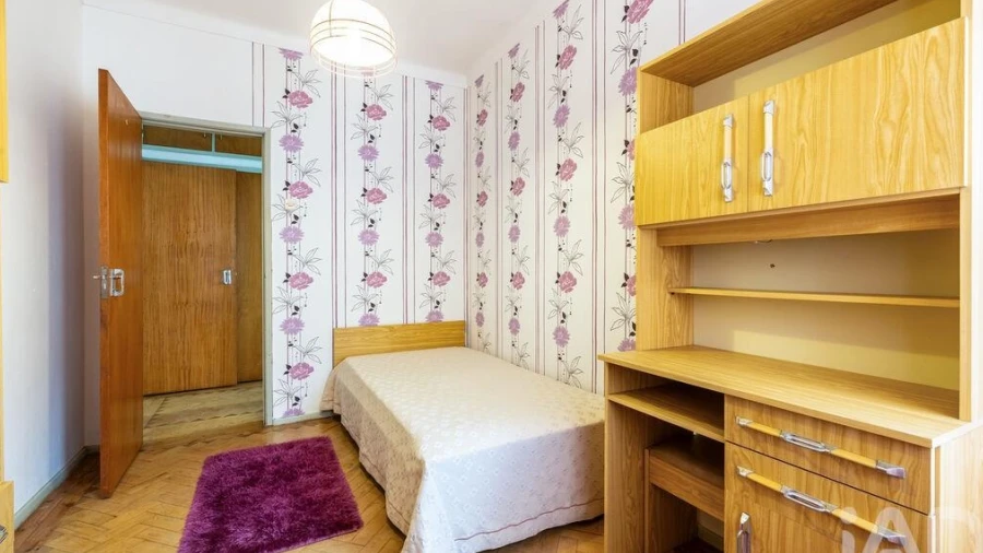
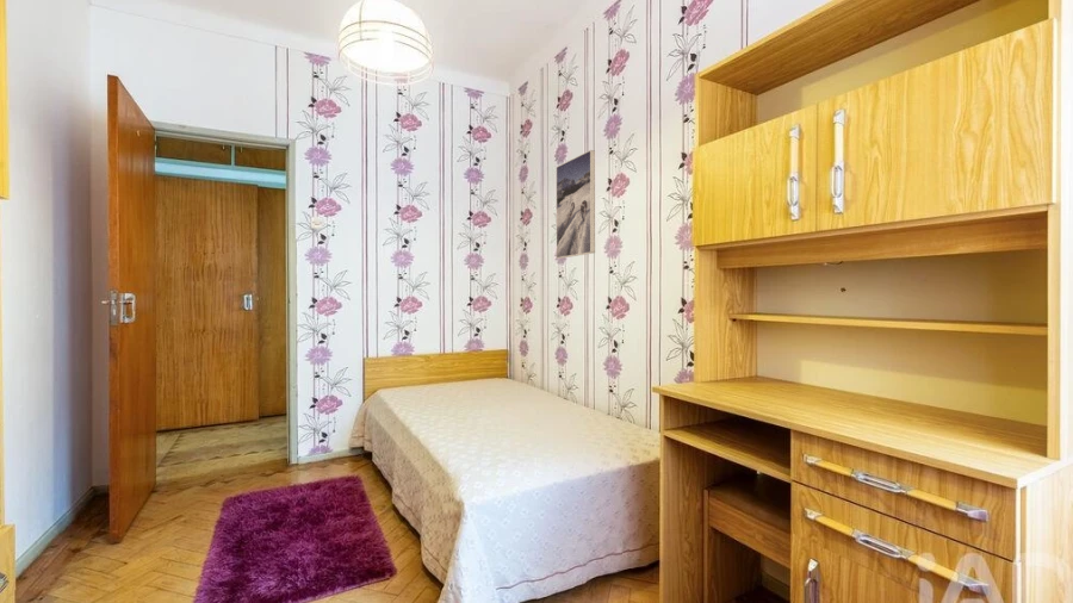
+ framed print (573, 207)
